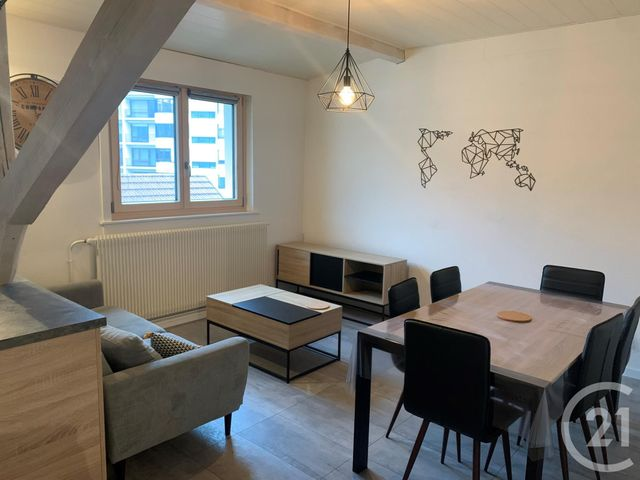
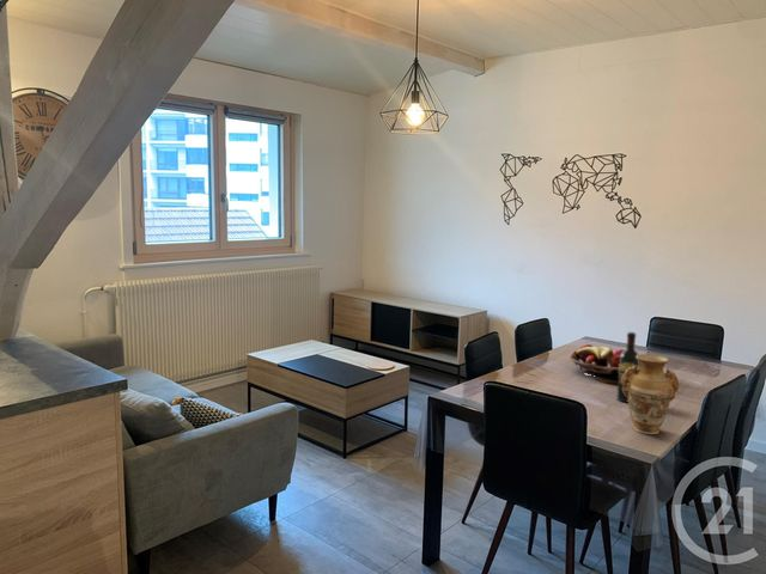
+ wine bottle (628, 366)
+ fruit basket (606, 359)
+ vase (648, 393)
